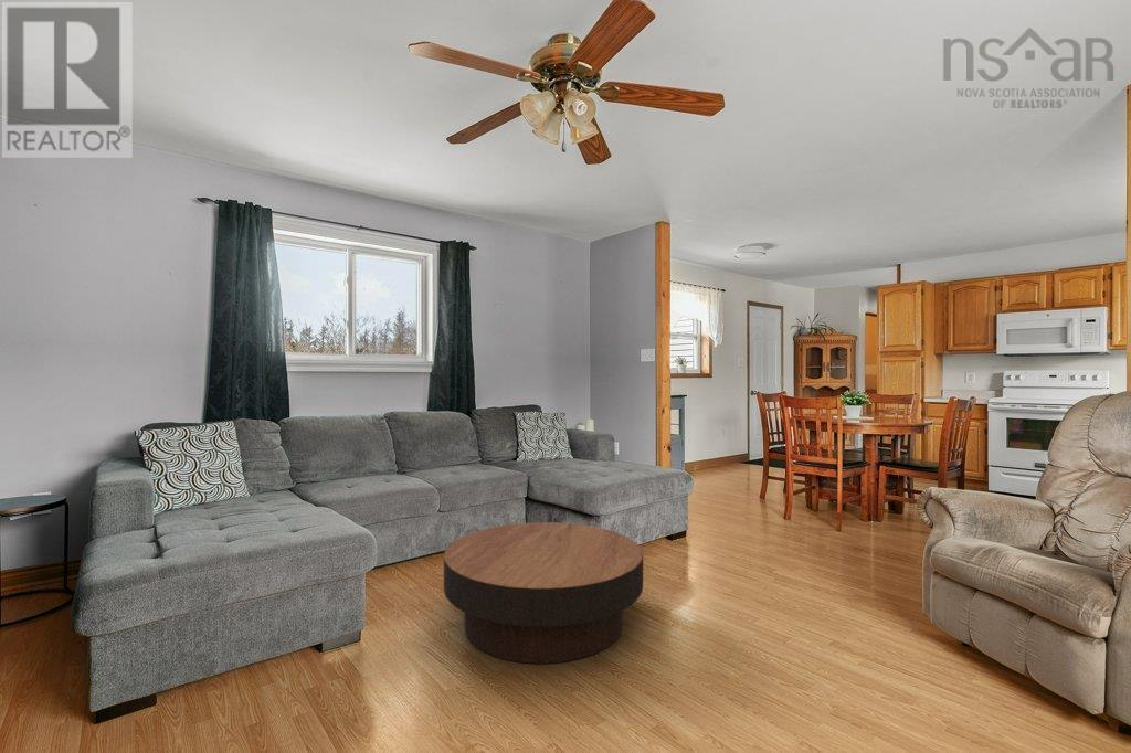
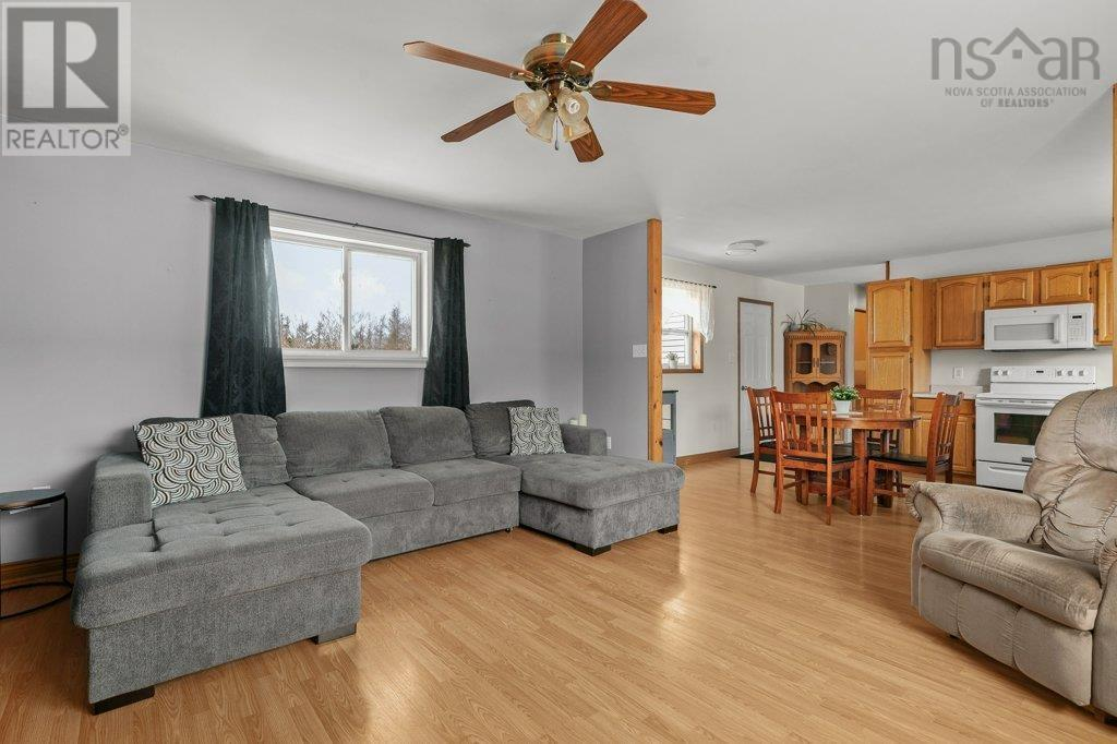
- coffee table (543, 585)
